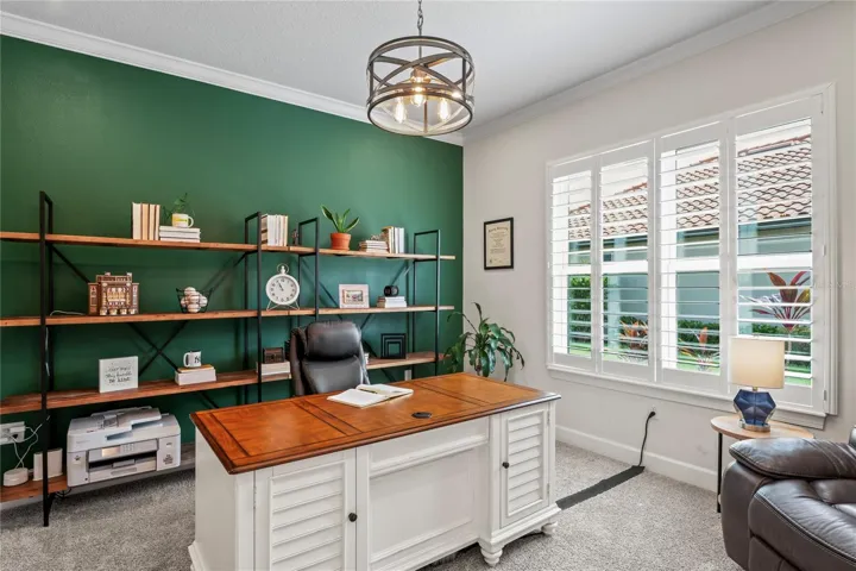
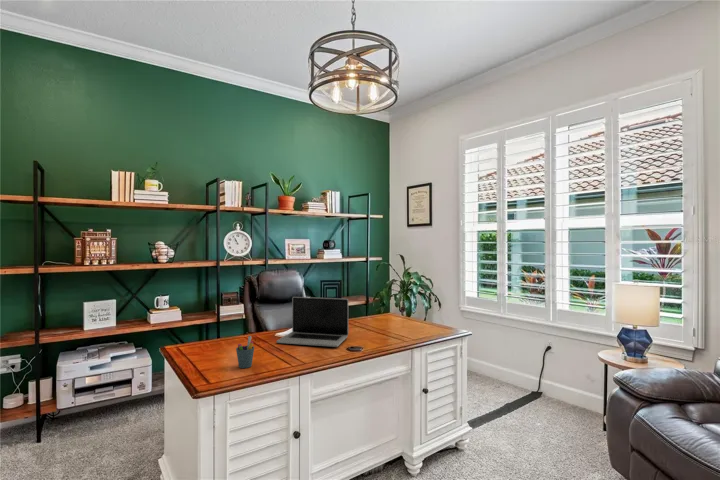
+ pen holder (245, 352)
+ laptop (313, 320)
